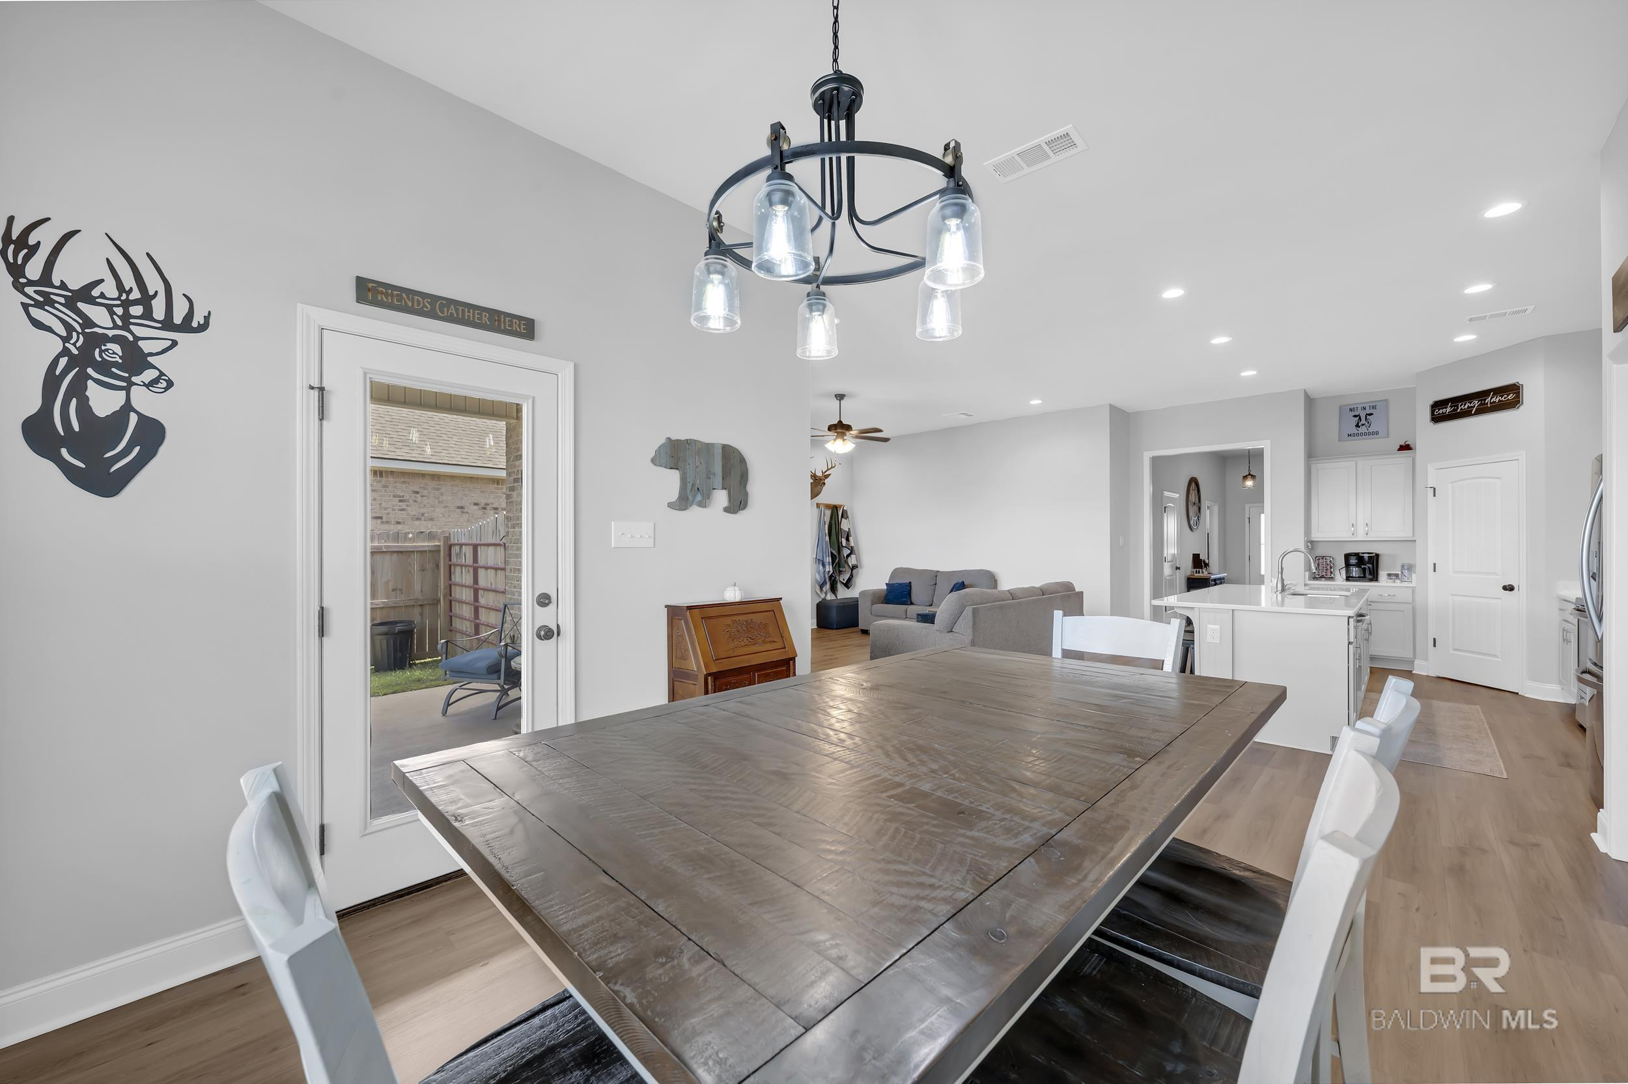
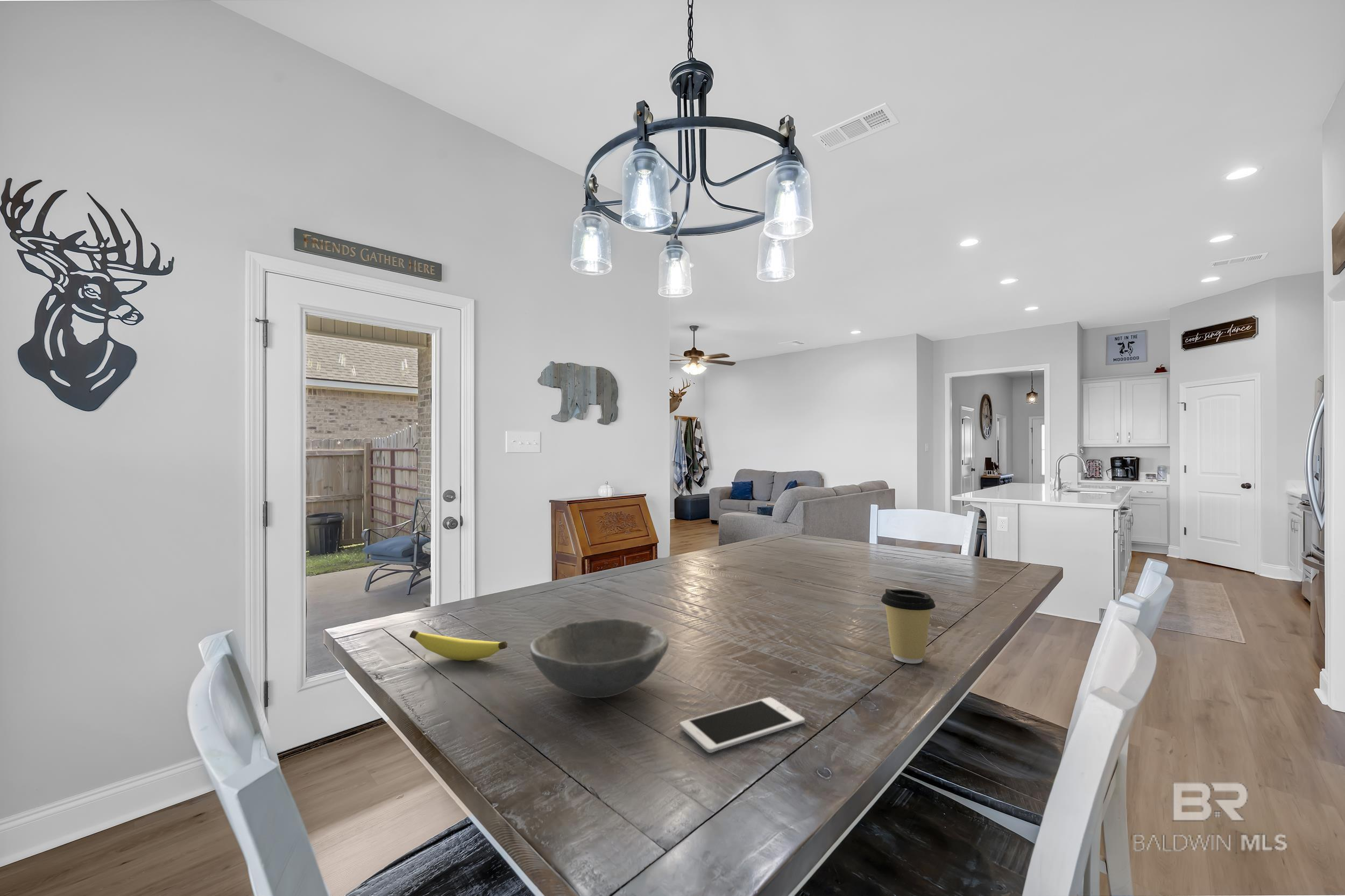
+ coffee cup (908, 624)
+ cell phone (742, 722)
+ bowl (600, 663)
+ banana (461, 644)
